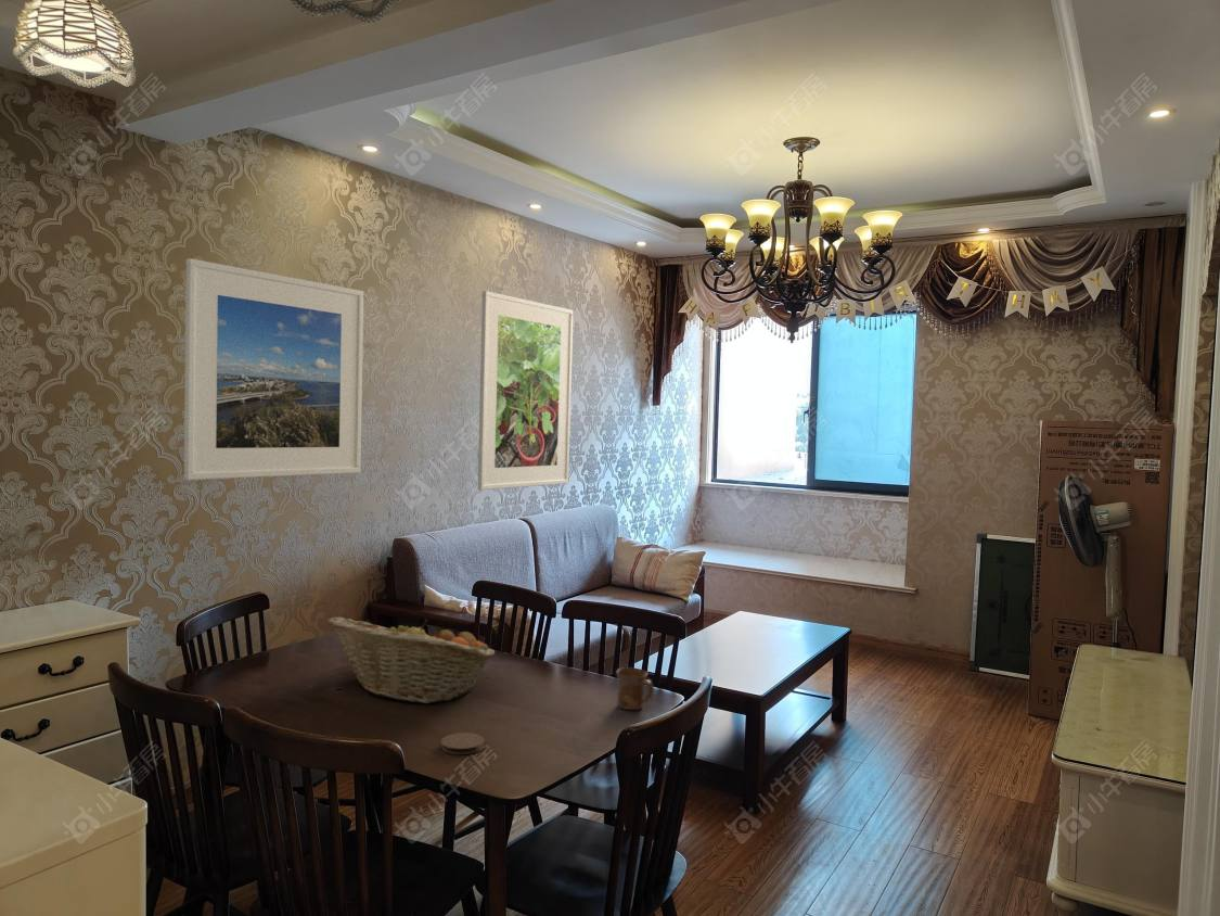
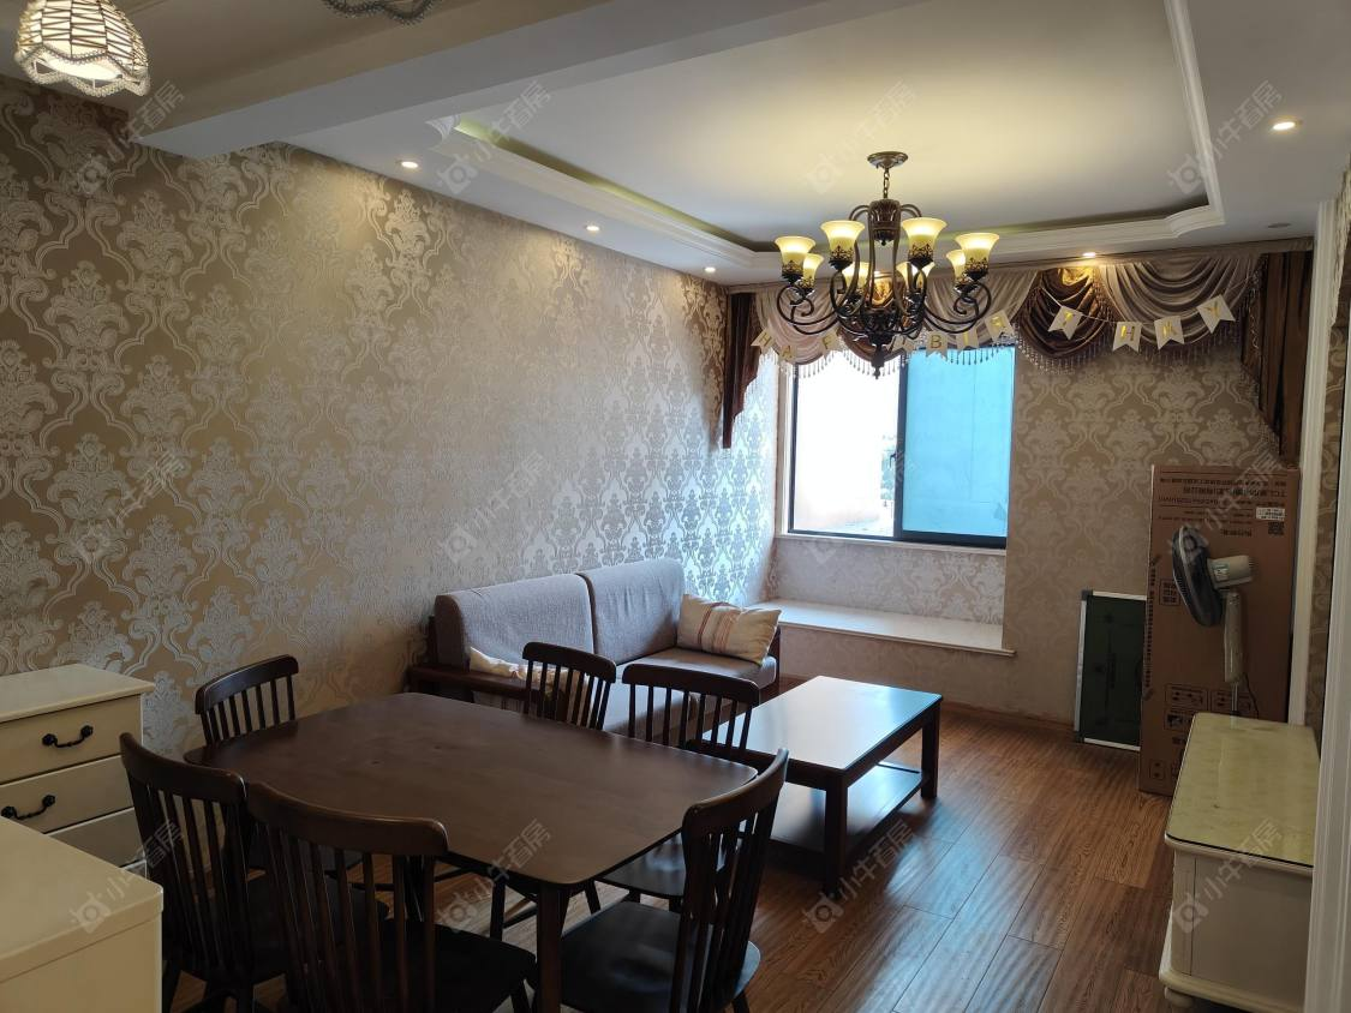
- fruit basket (411, 650)
- coaster (462, 742)
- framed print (282, 377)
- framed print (528, 394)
- mug (634, 690)
